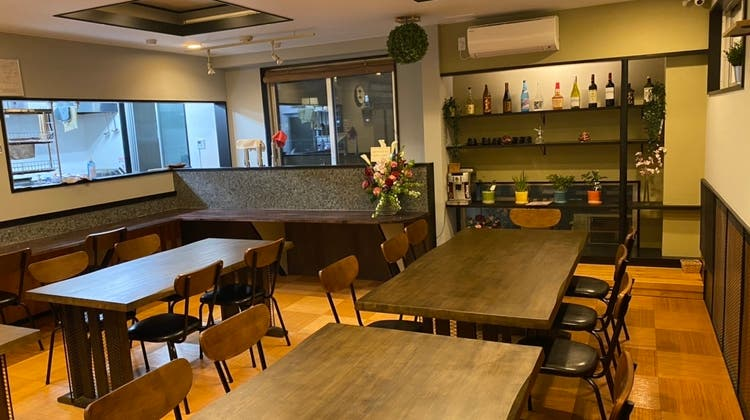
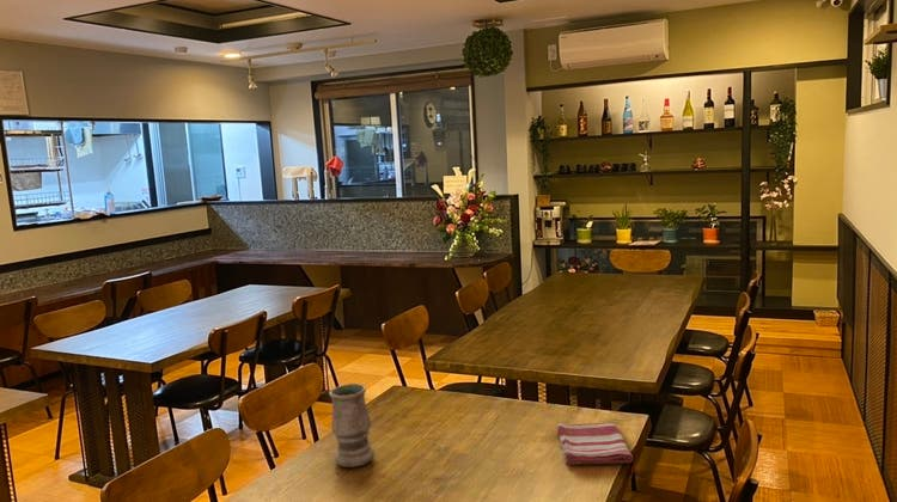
+ vase (352, 424)
+ dish towel (592, 441)
